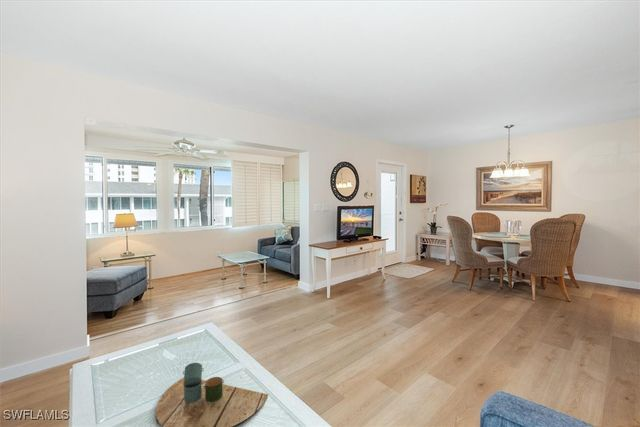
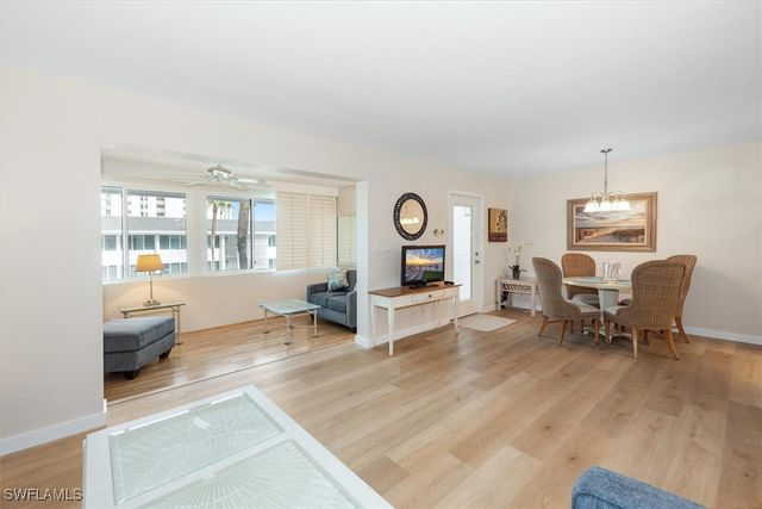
- decorative tray (216, 377)
